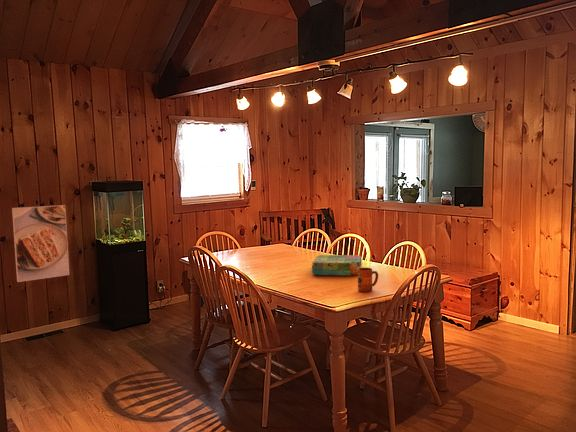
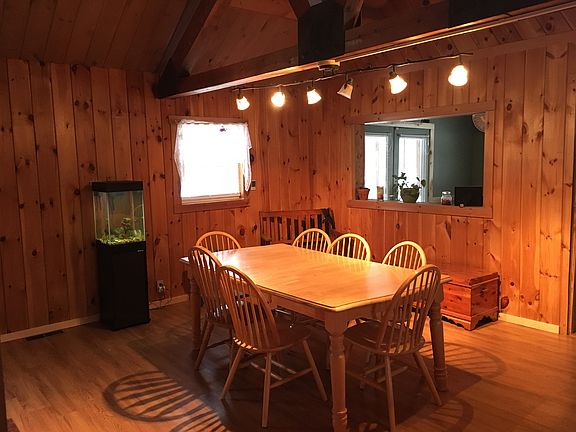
- mug (368, 279)
- board game (337, 264)
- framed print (41, 242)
